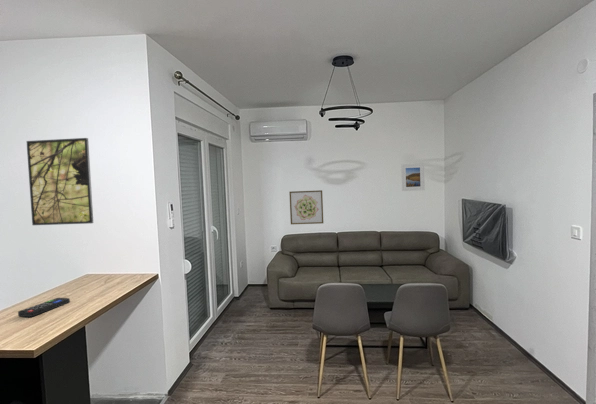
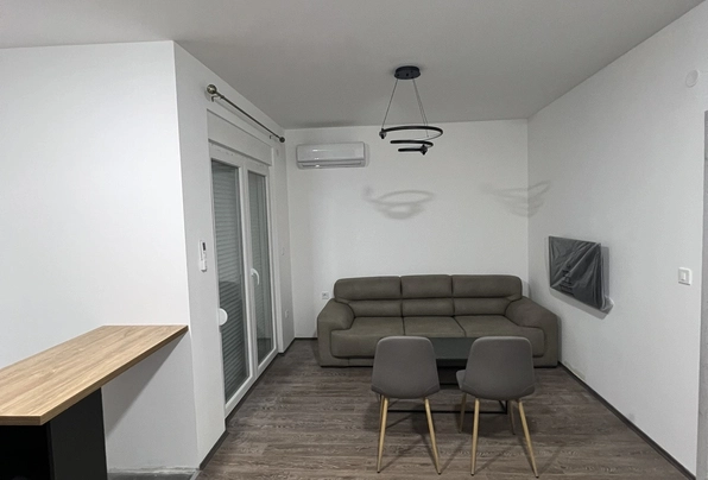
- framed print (412, 177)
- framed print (60, 182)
- wall art (306, 207)
- remote control (45, 306)
